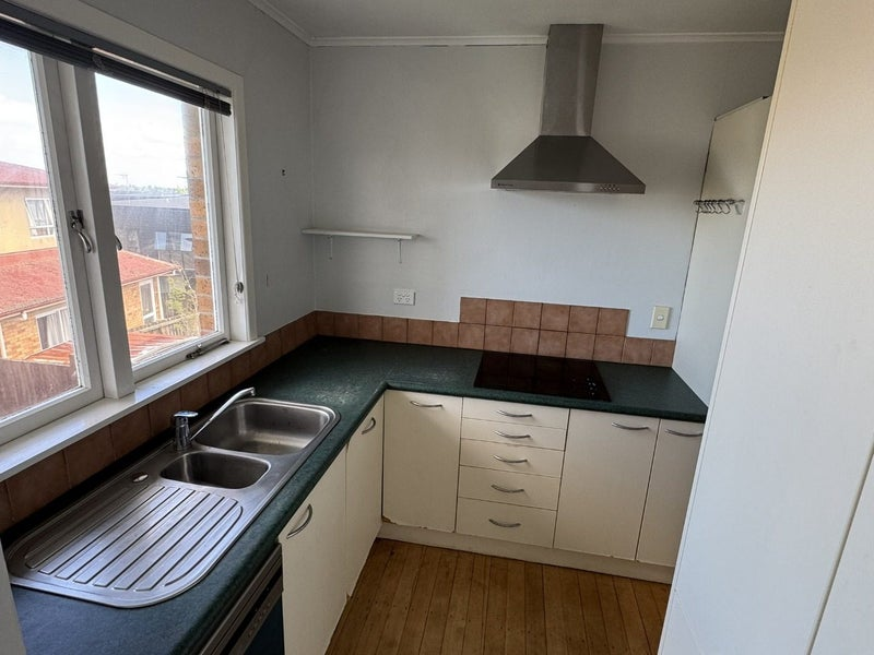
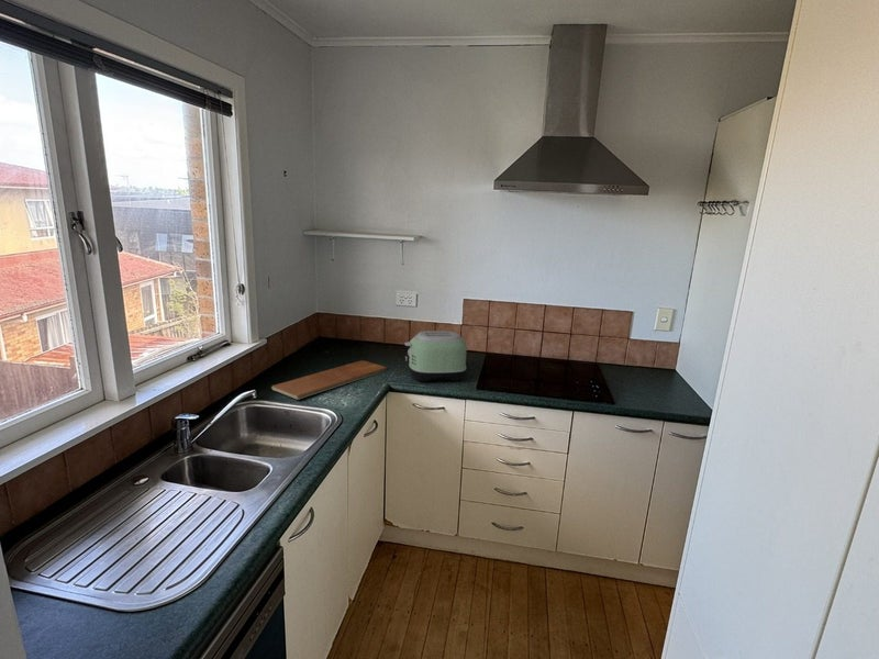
+ toaster (435, 355)
+ chopping board (333, 377)
